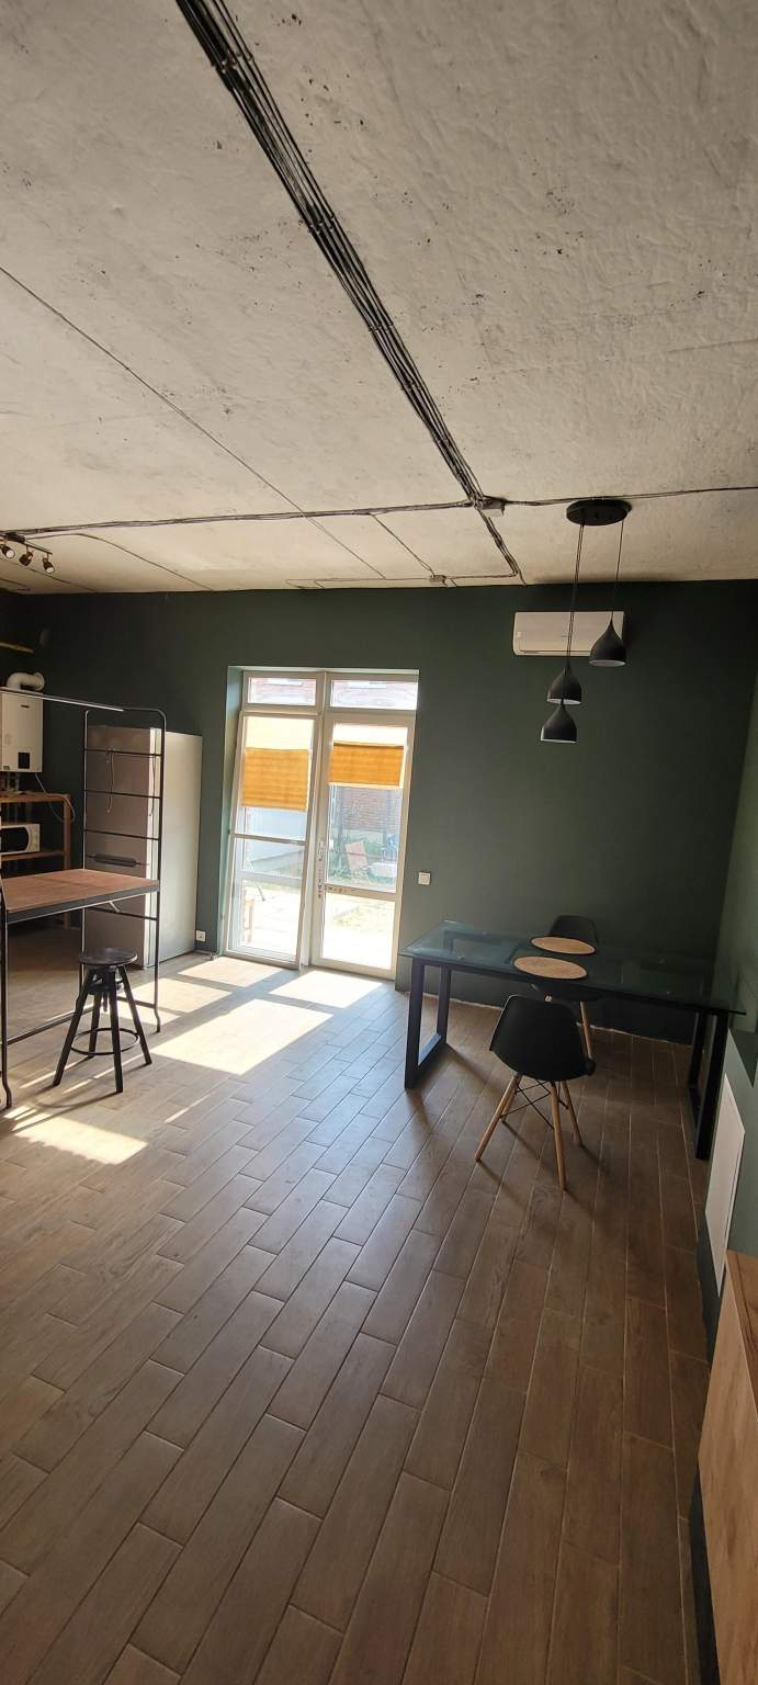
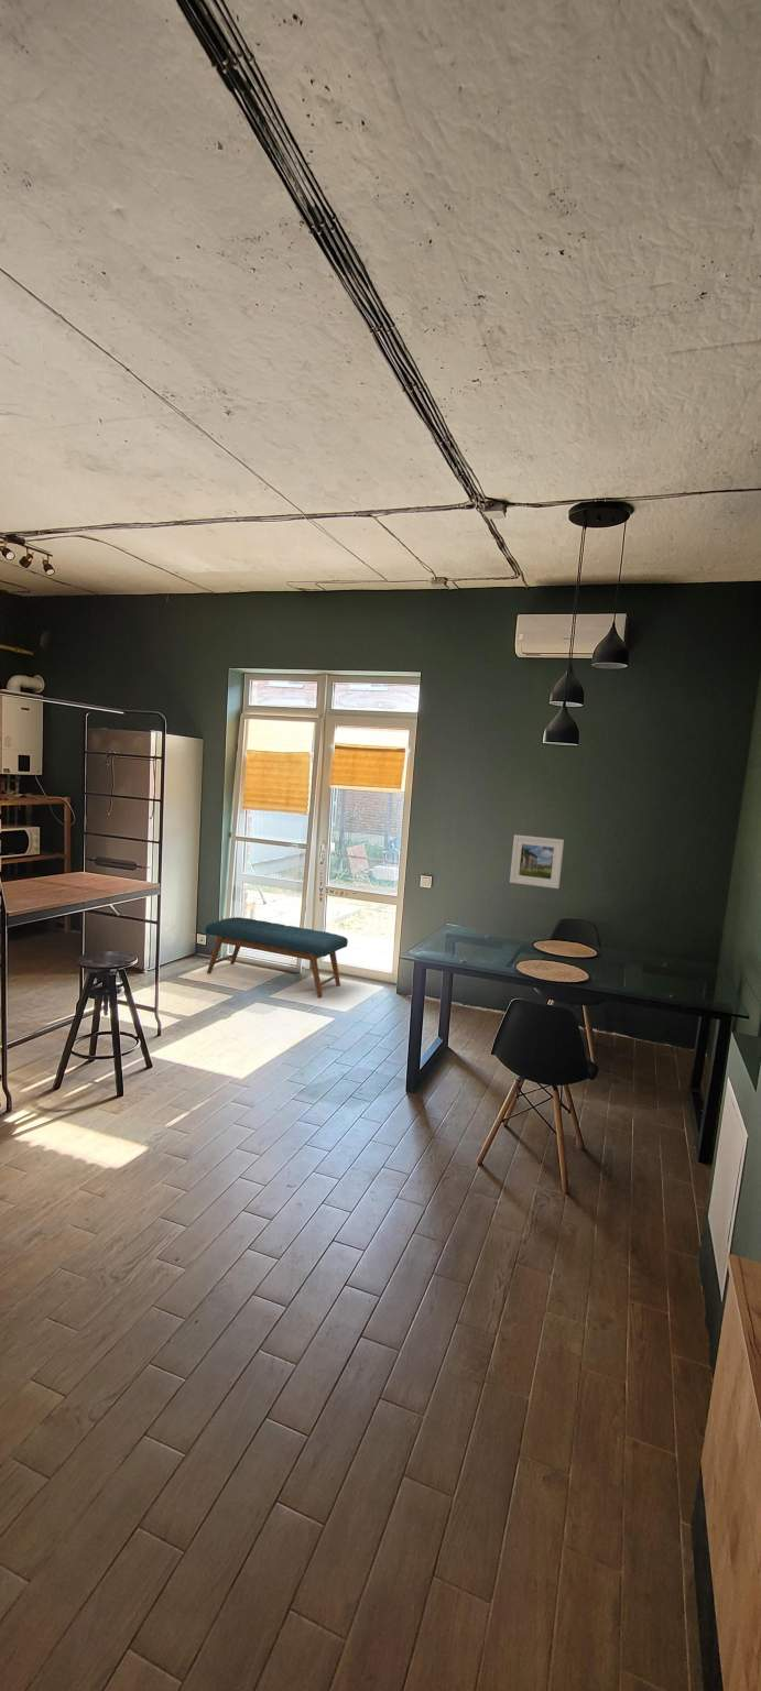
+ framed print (536, 861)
+ bench (274, 952)
